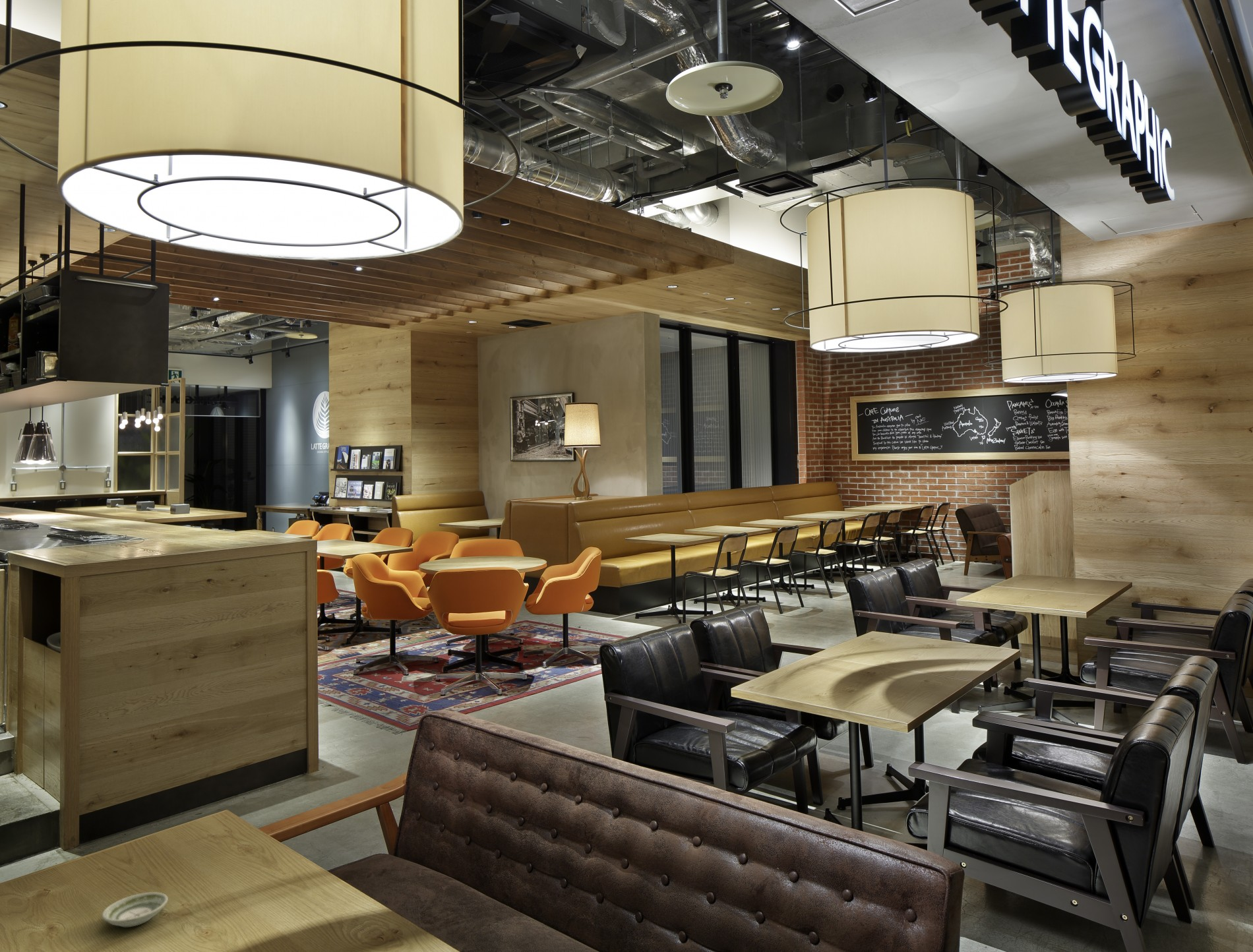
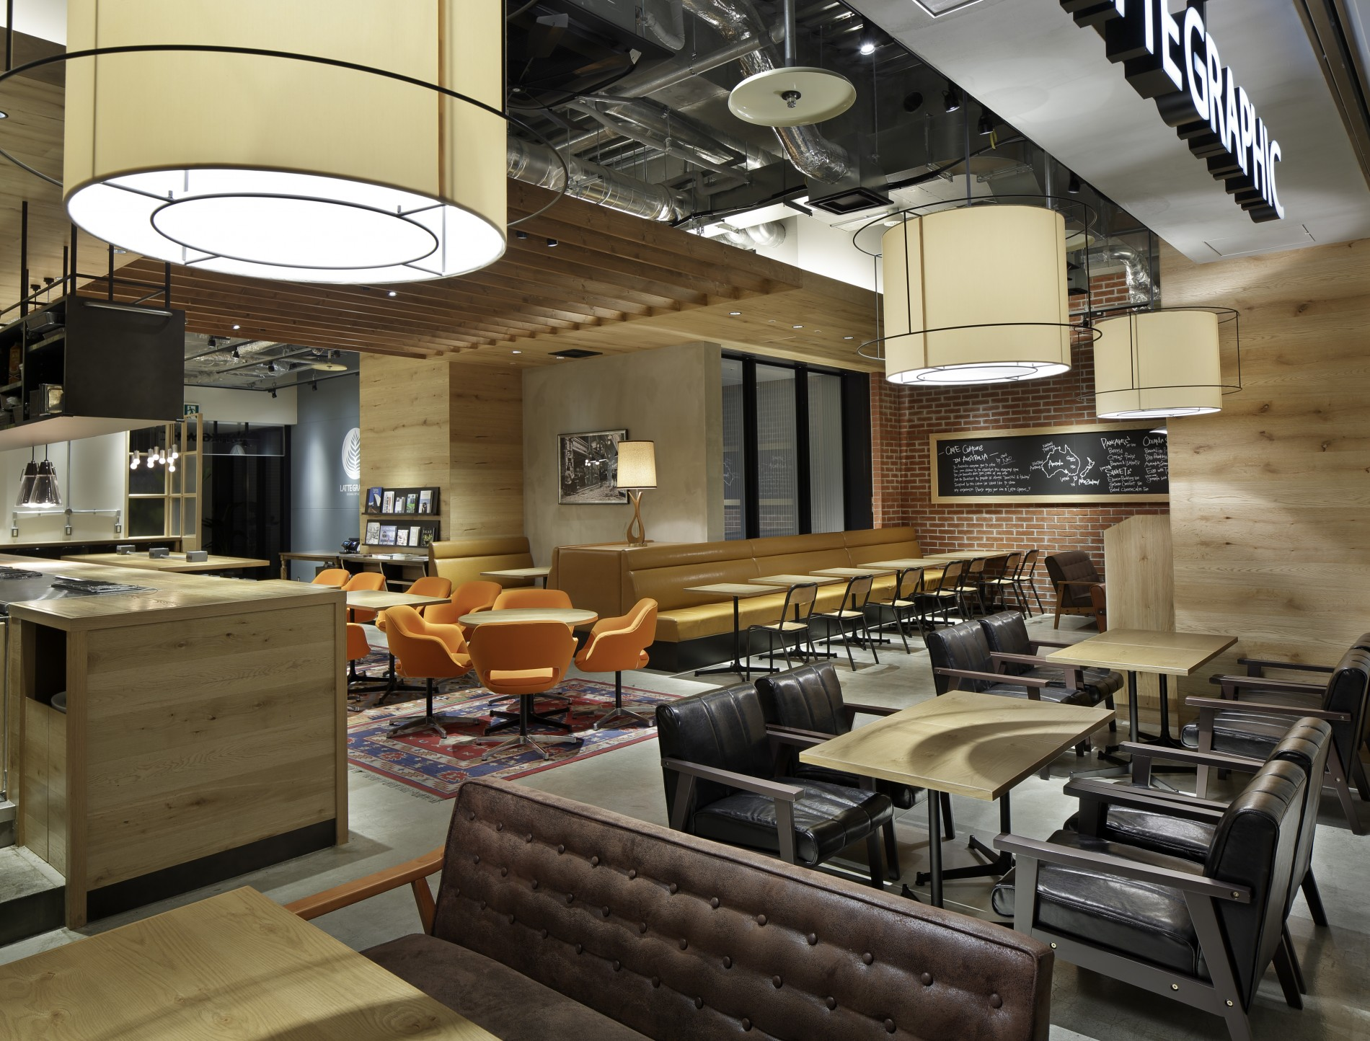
- saucer (135, 912)
